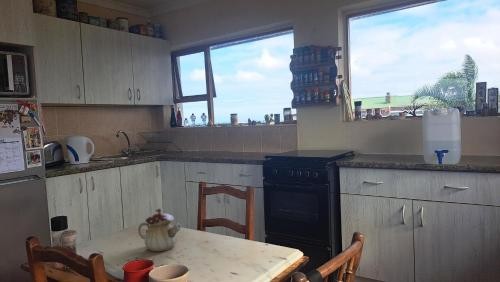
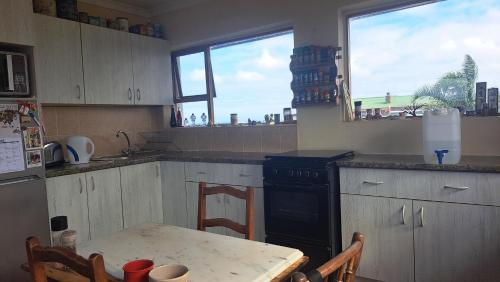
- teapot (158, 227)
